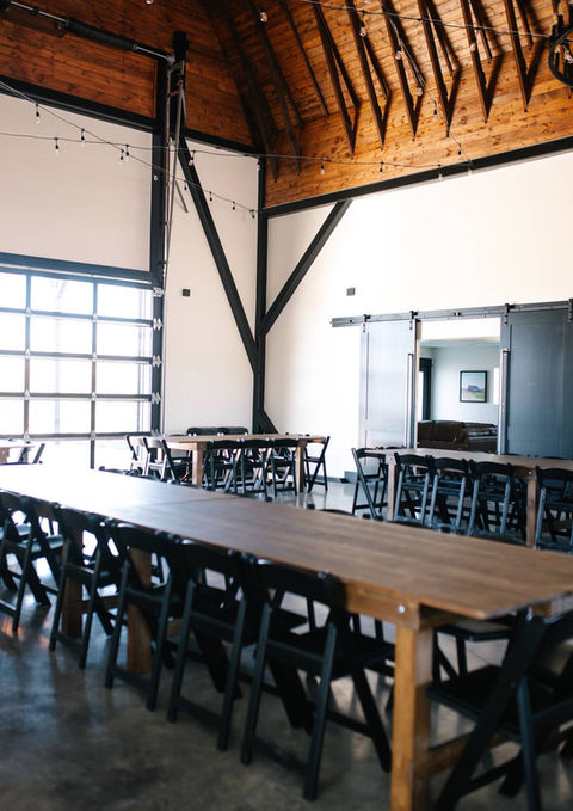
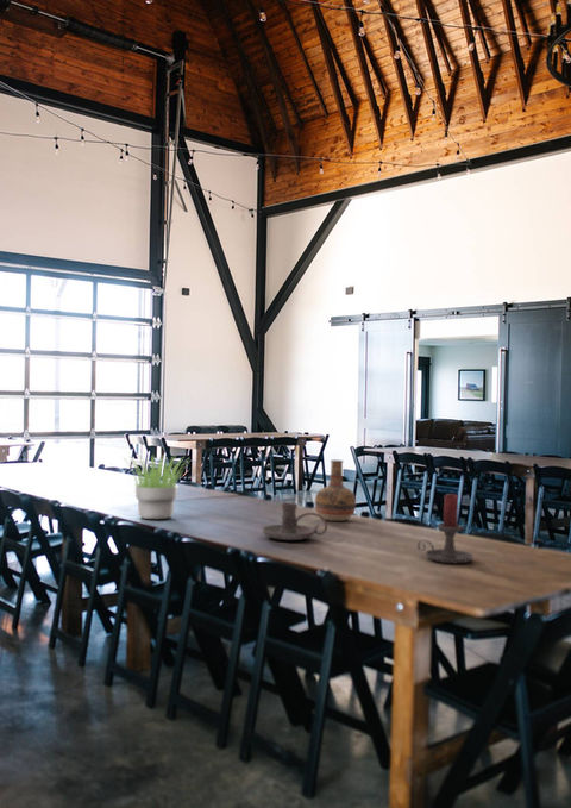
+ candle holder (294, 521)
+ candle holder (444, 525)
+ potted plant (156, 487)
+ vase (335, 489)
